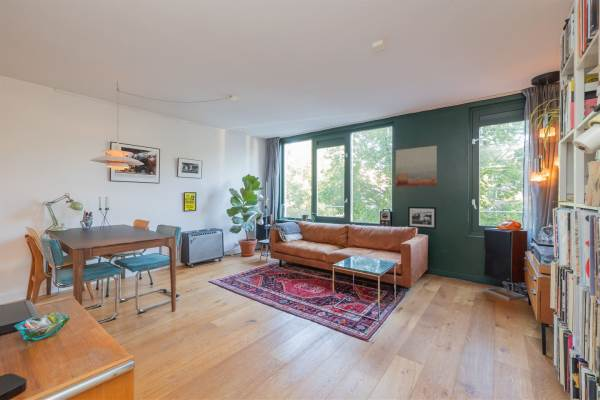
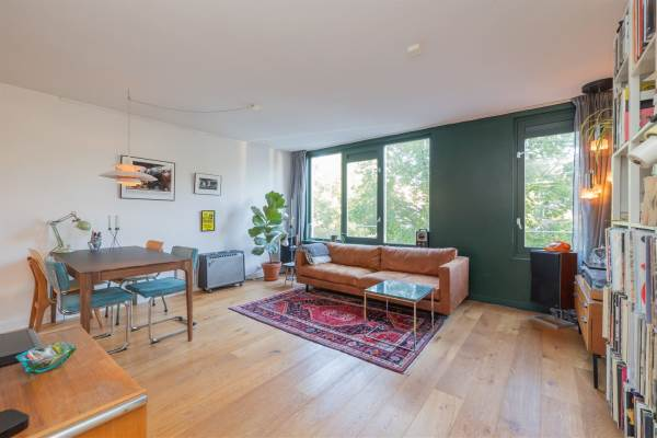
- picture frame (421, 217)
- wall art (415, 167)
